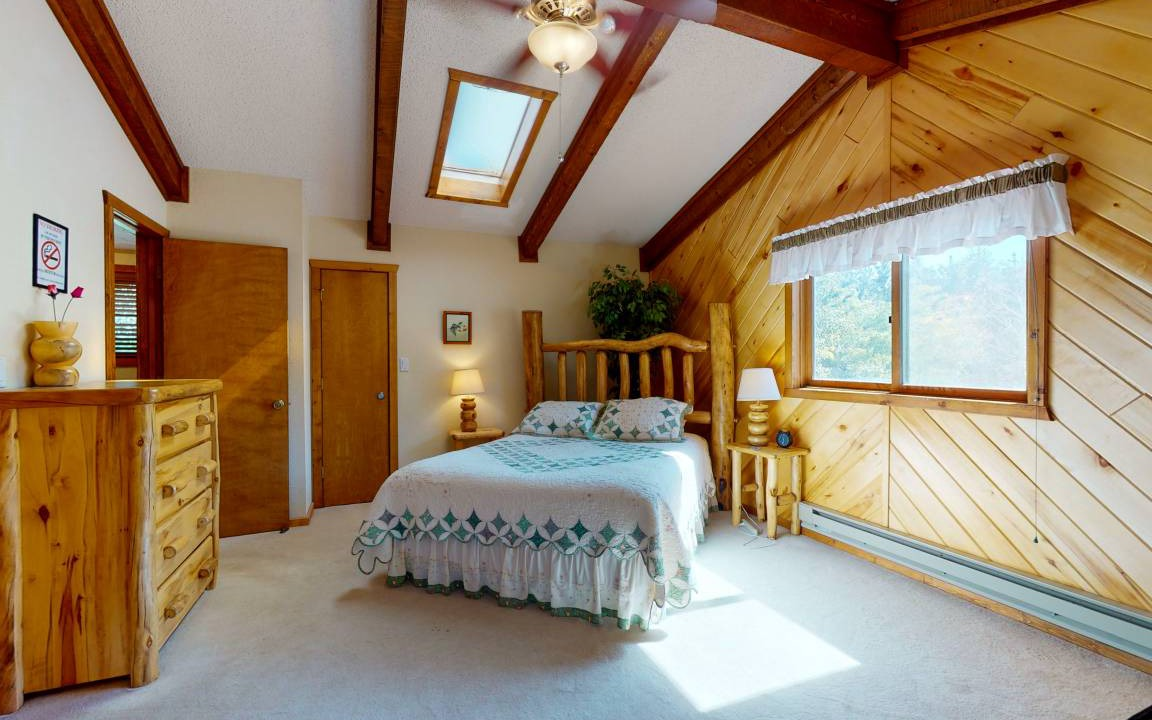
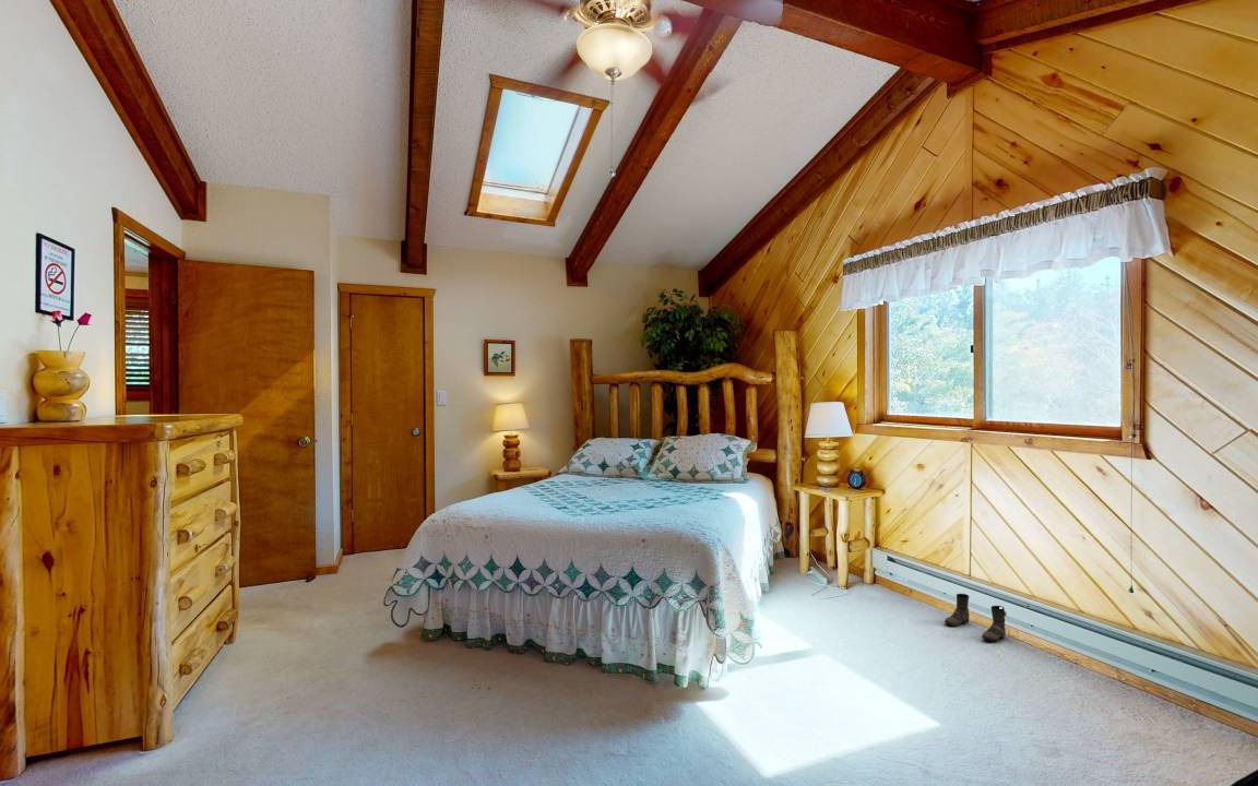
+ boots (969, 616)
